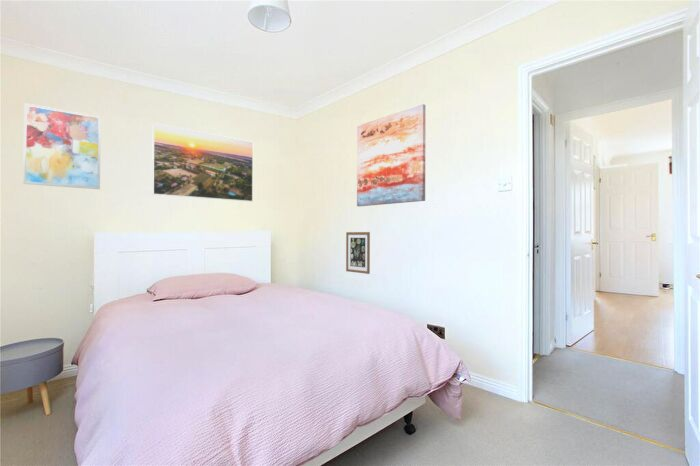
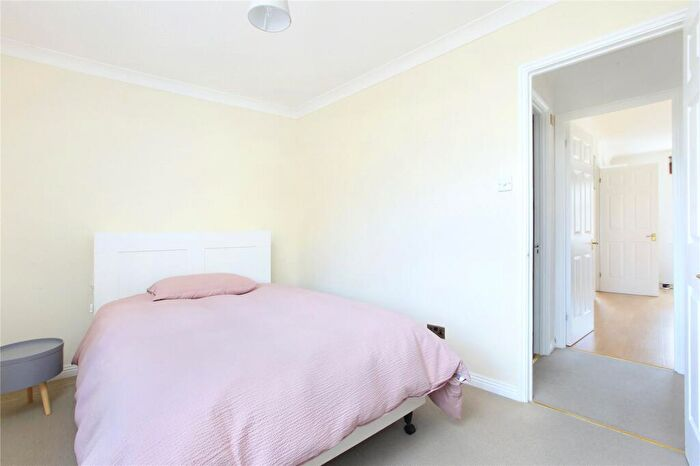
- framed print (207, 166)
- wall art (357, 252)
- wall art (64, 148)
- wall art (388, 159)
